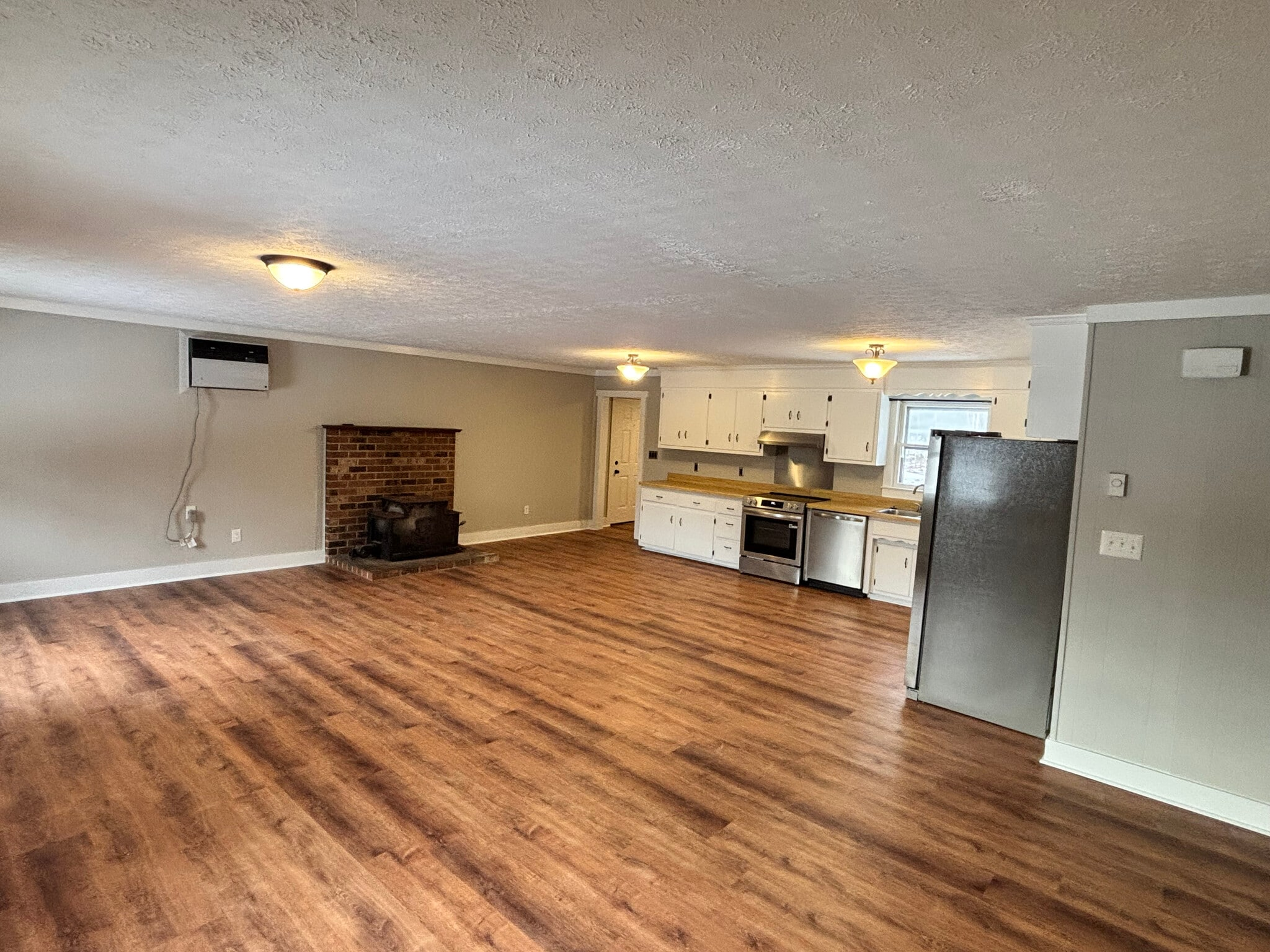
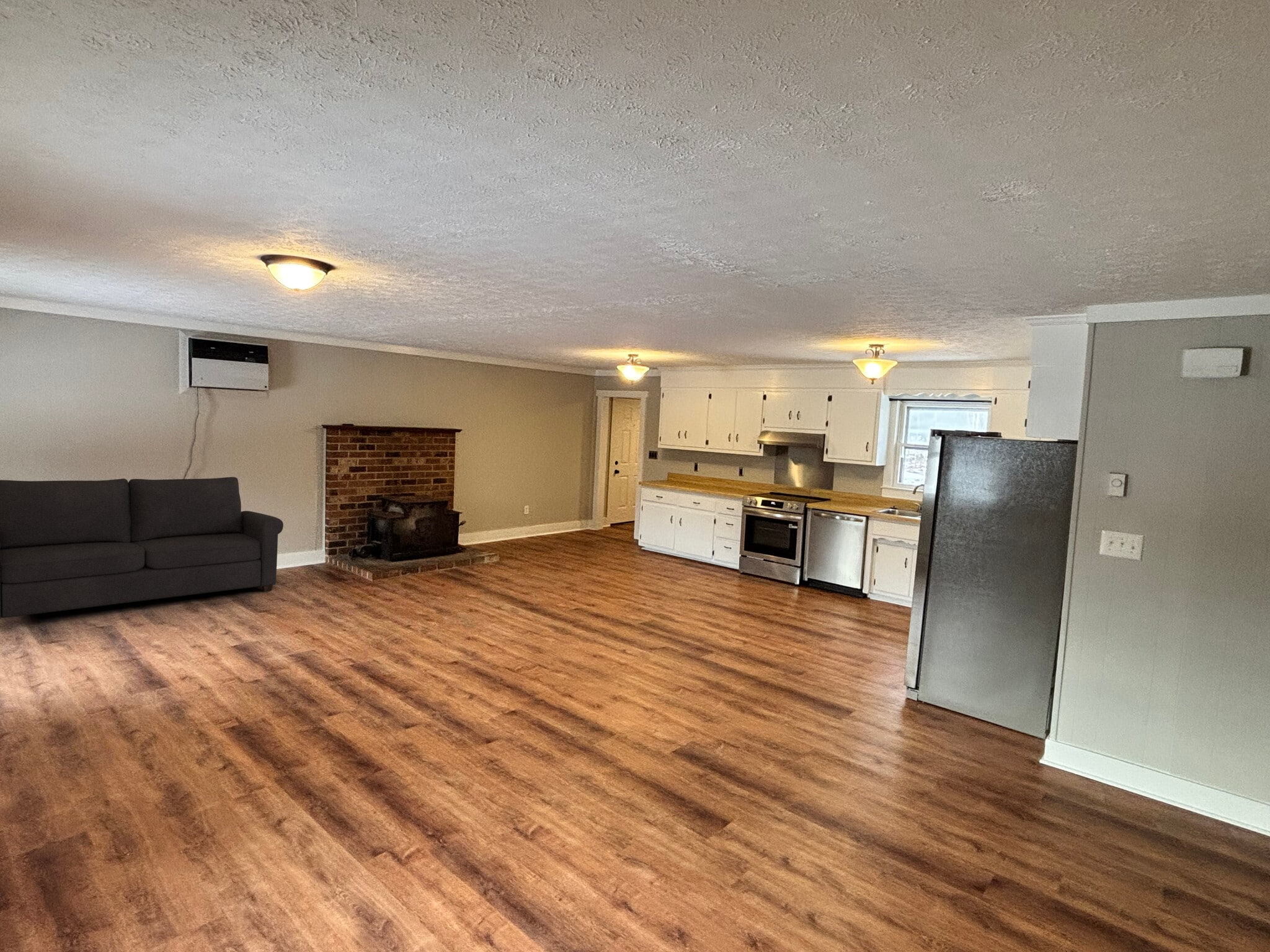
+ sofa (134, 539)
